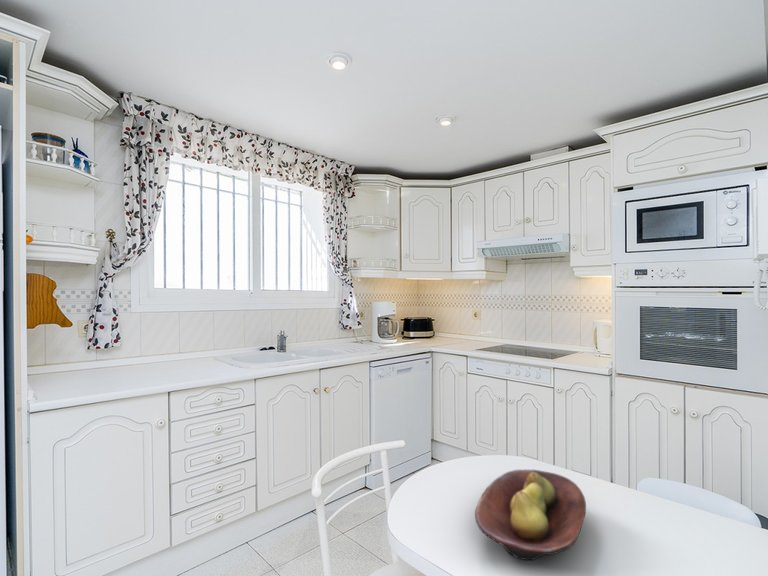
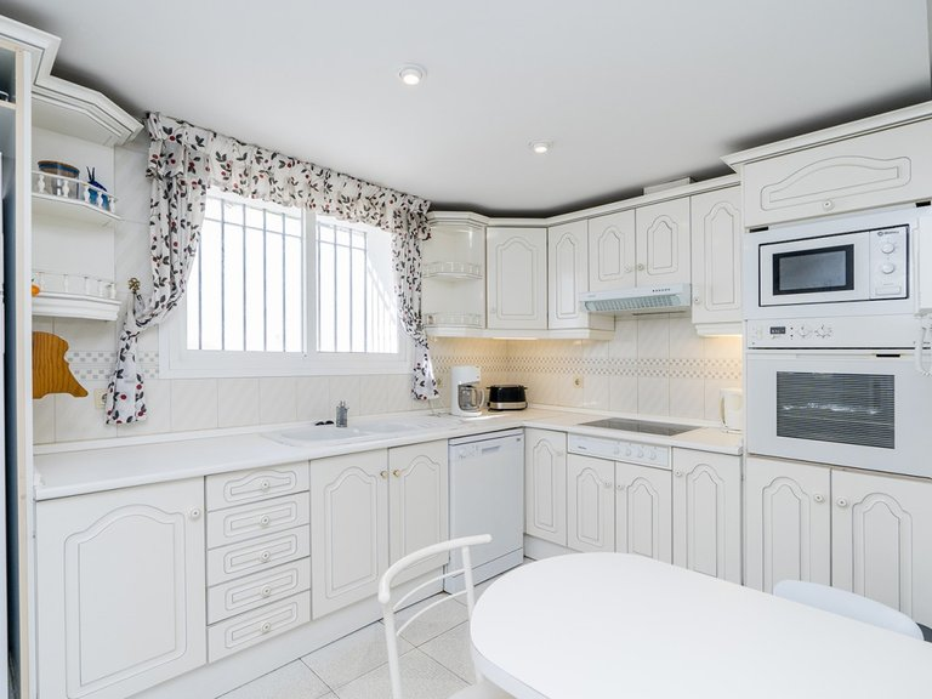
- fruit bowl (531, 505)
